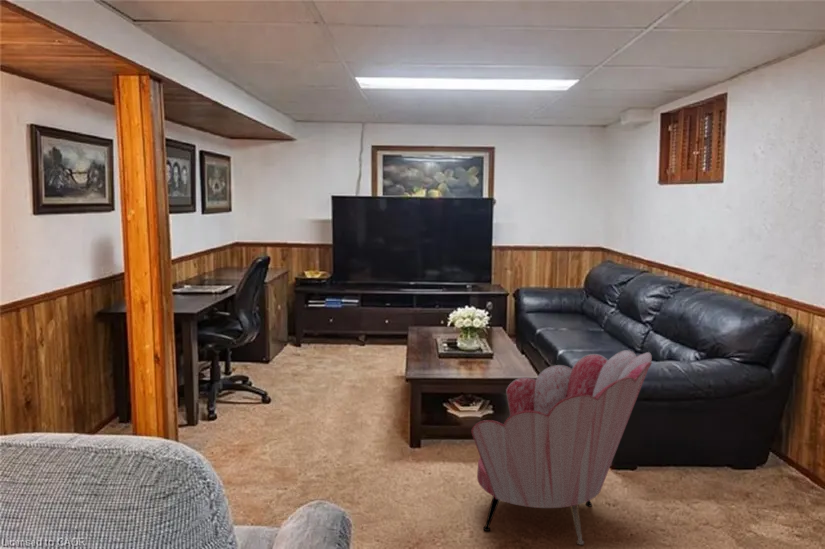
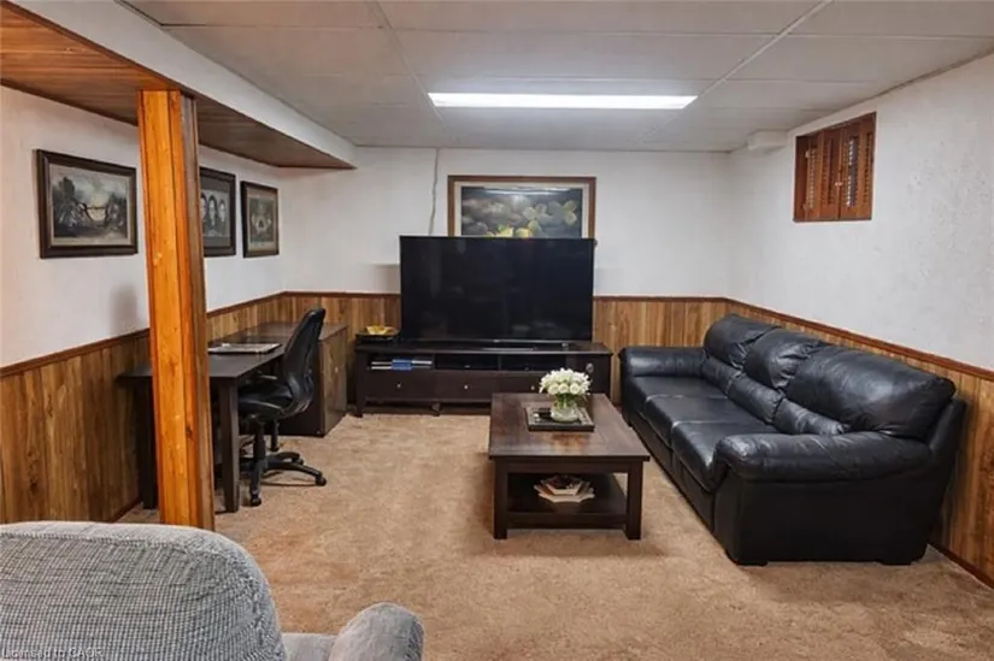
- armchair (547, 433)
